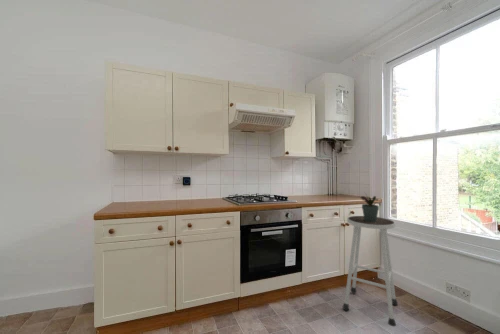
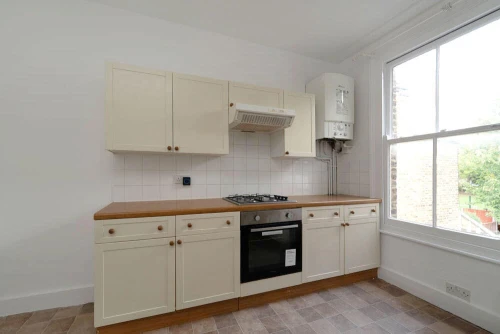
- stool (367, 267)
- potted plant (368, 205)
